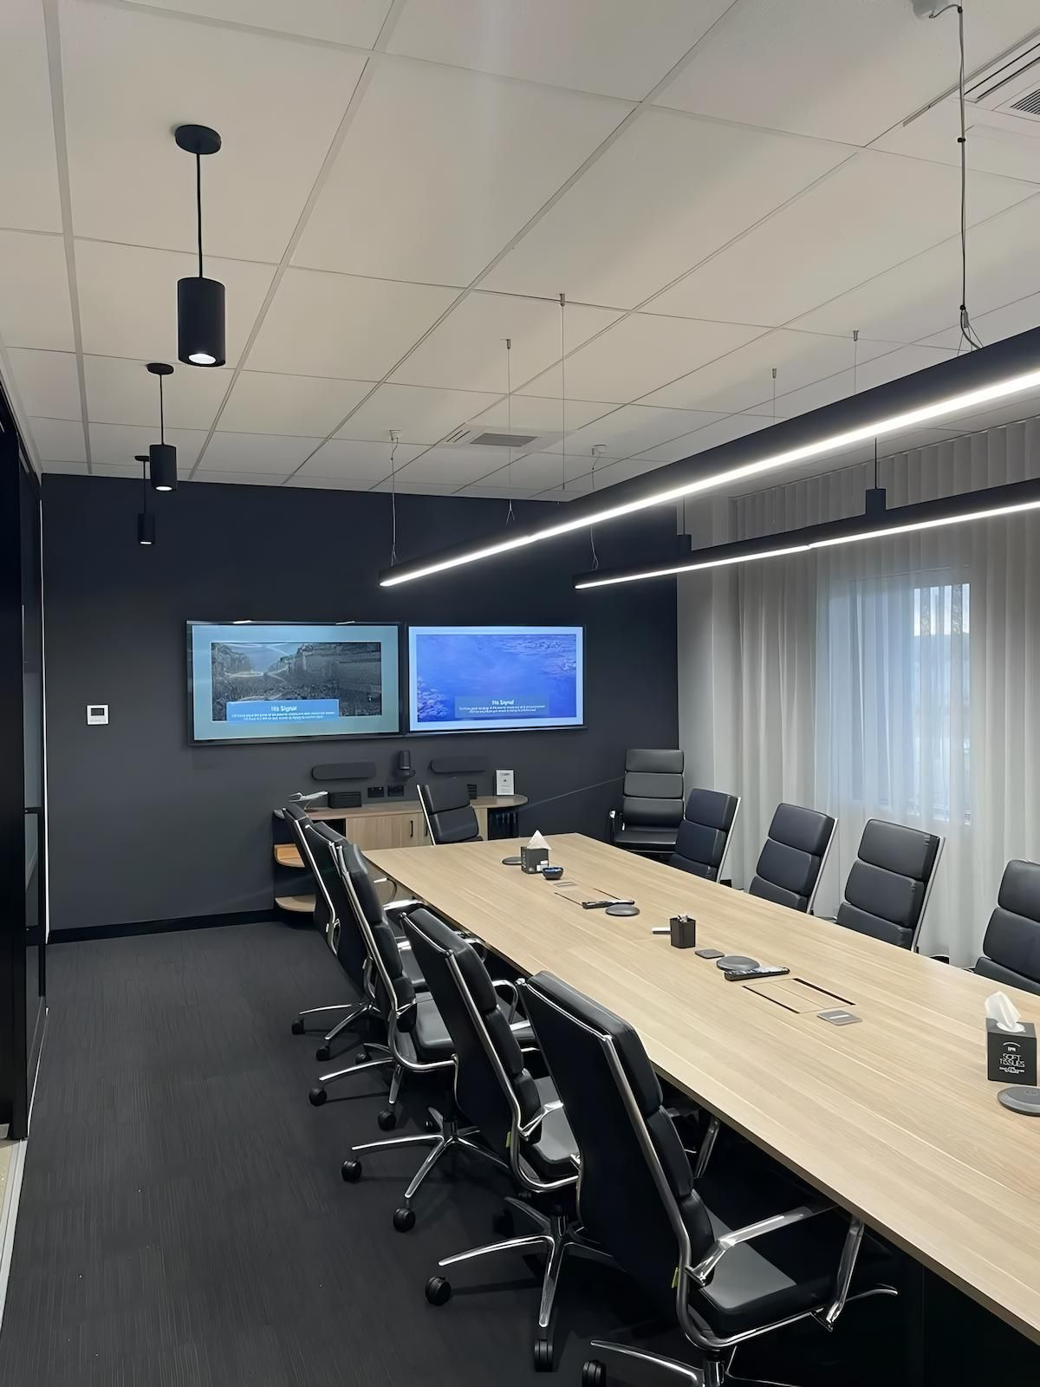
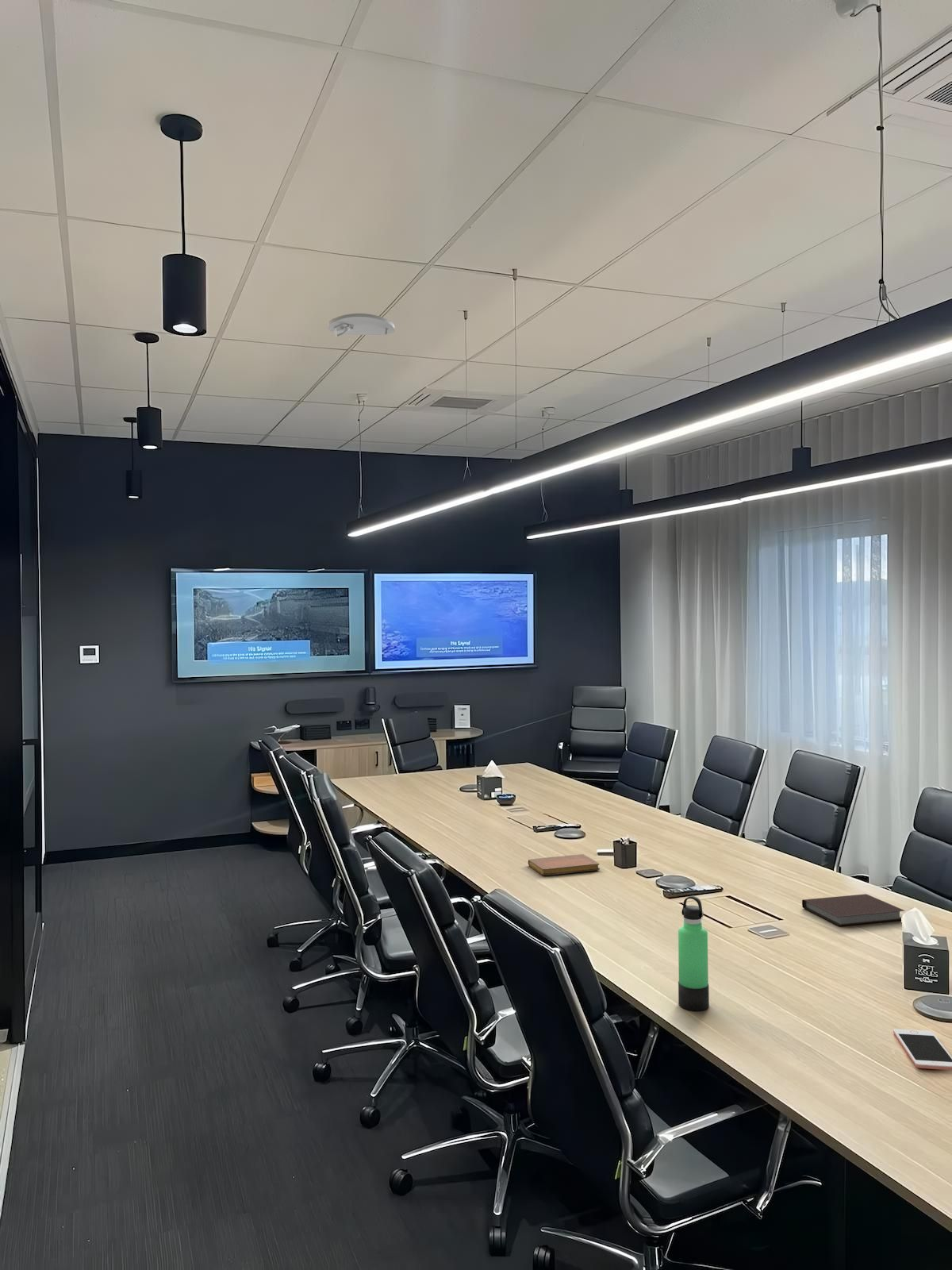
+ notebook (563, 864)
+ cell phone (924, 1049)
+ smoke detector (361, 328)
+ thermos bottle (693, 950)
+ notebook (852, 909)
